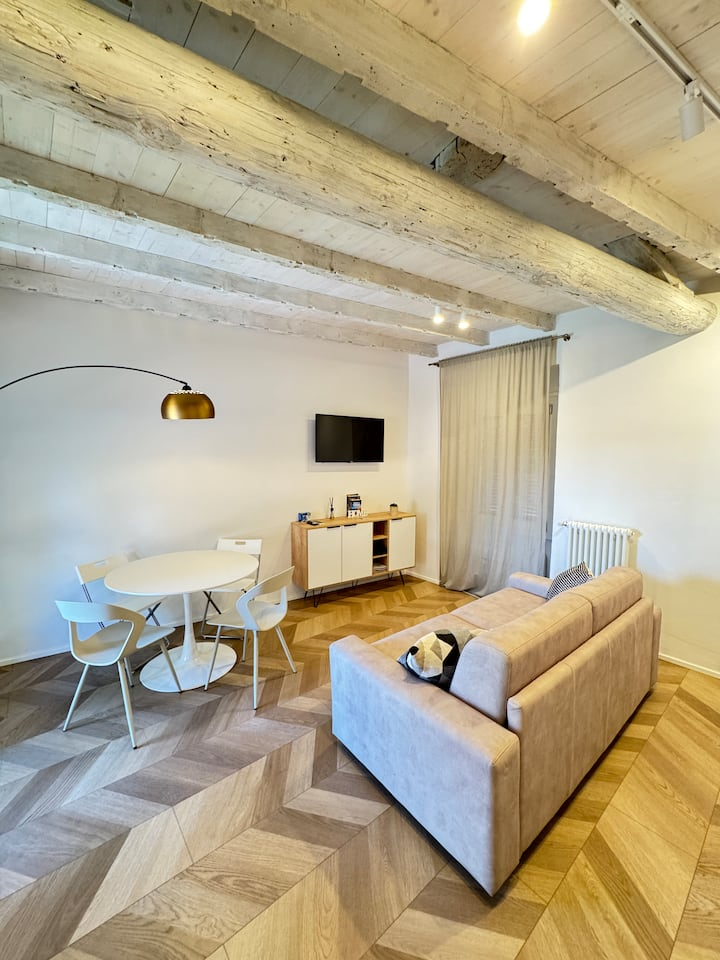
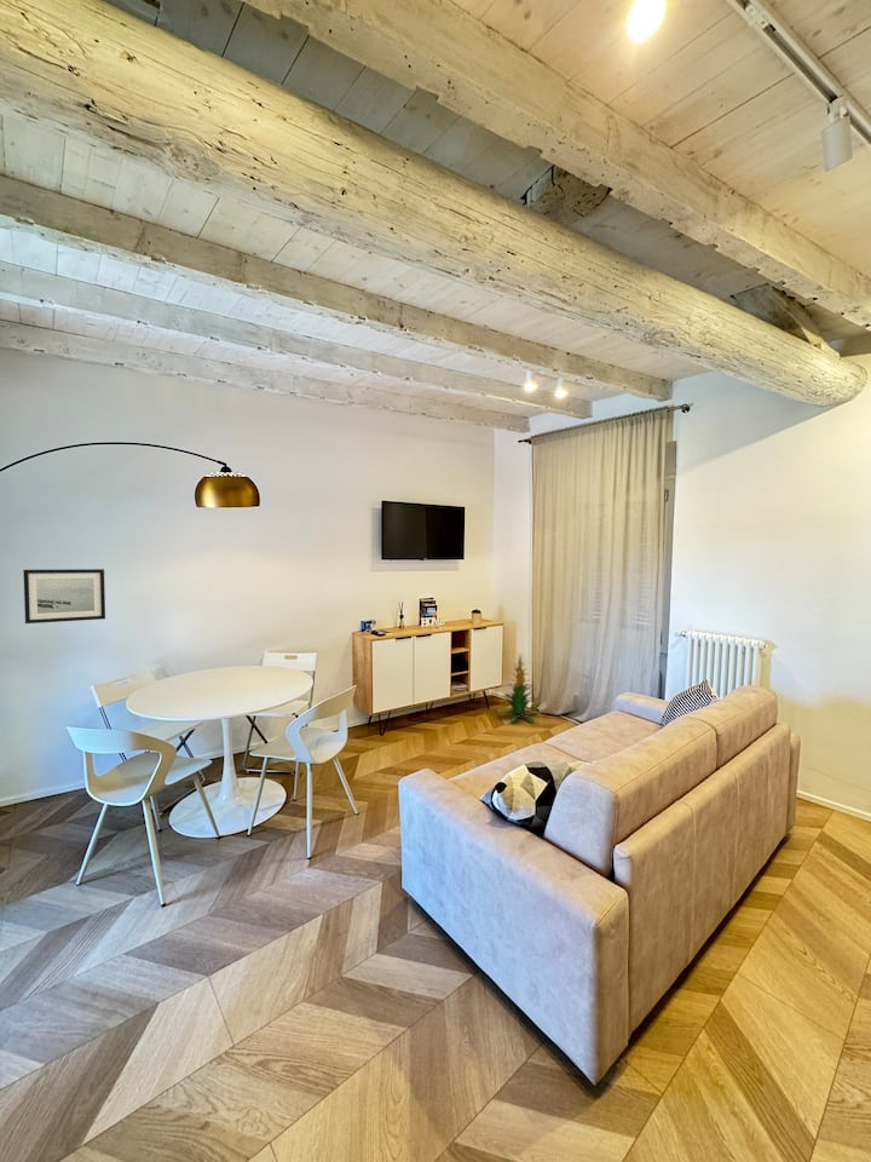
+ wall art (65, 594)
+ indoor plant (519, 685)
